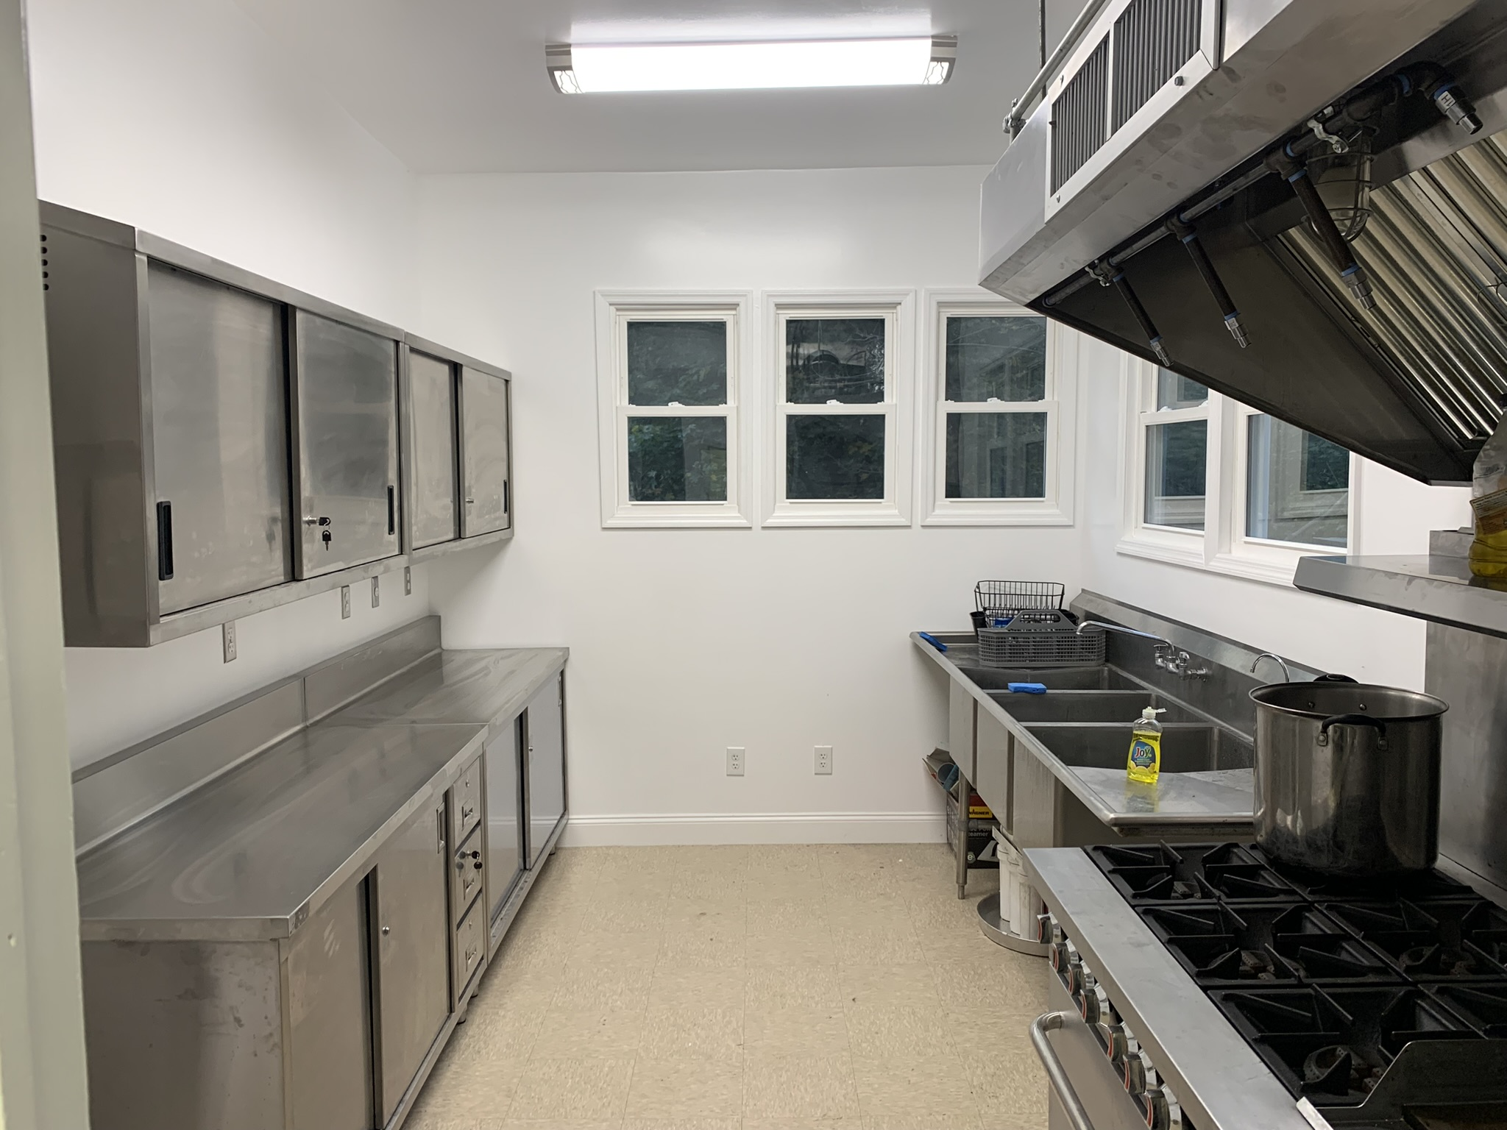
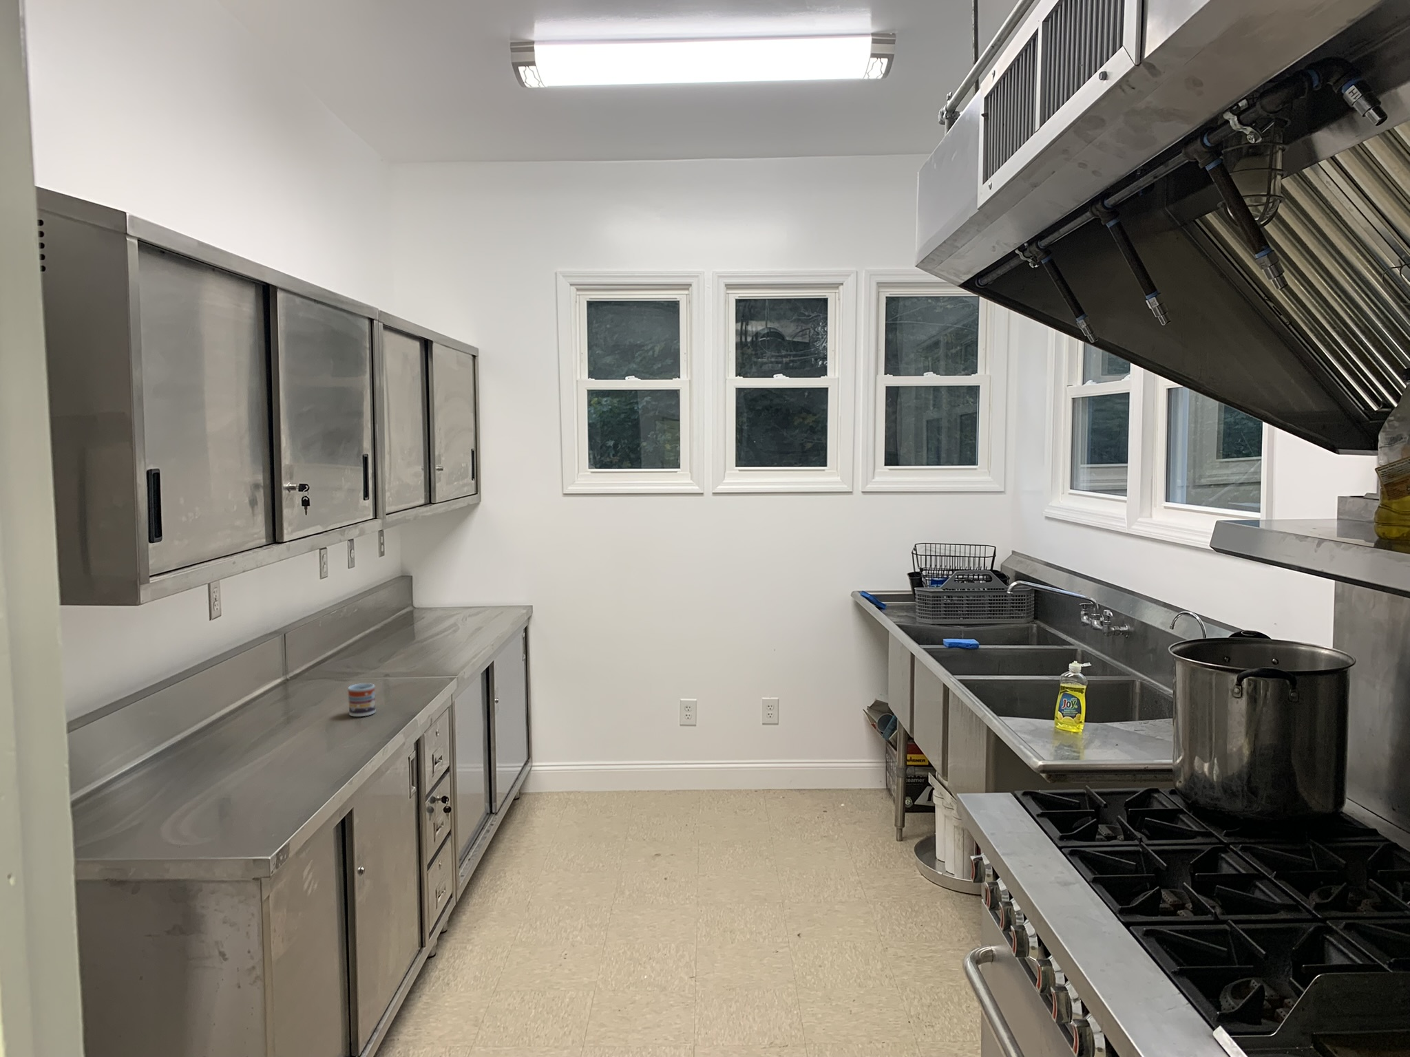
+ cup (363, 698)
